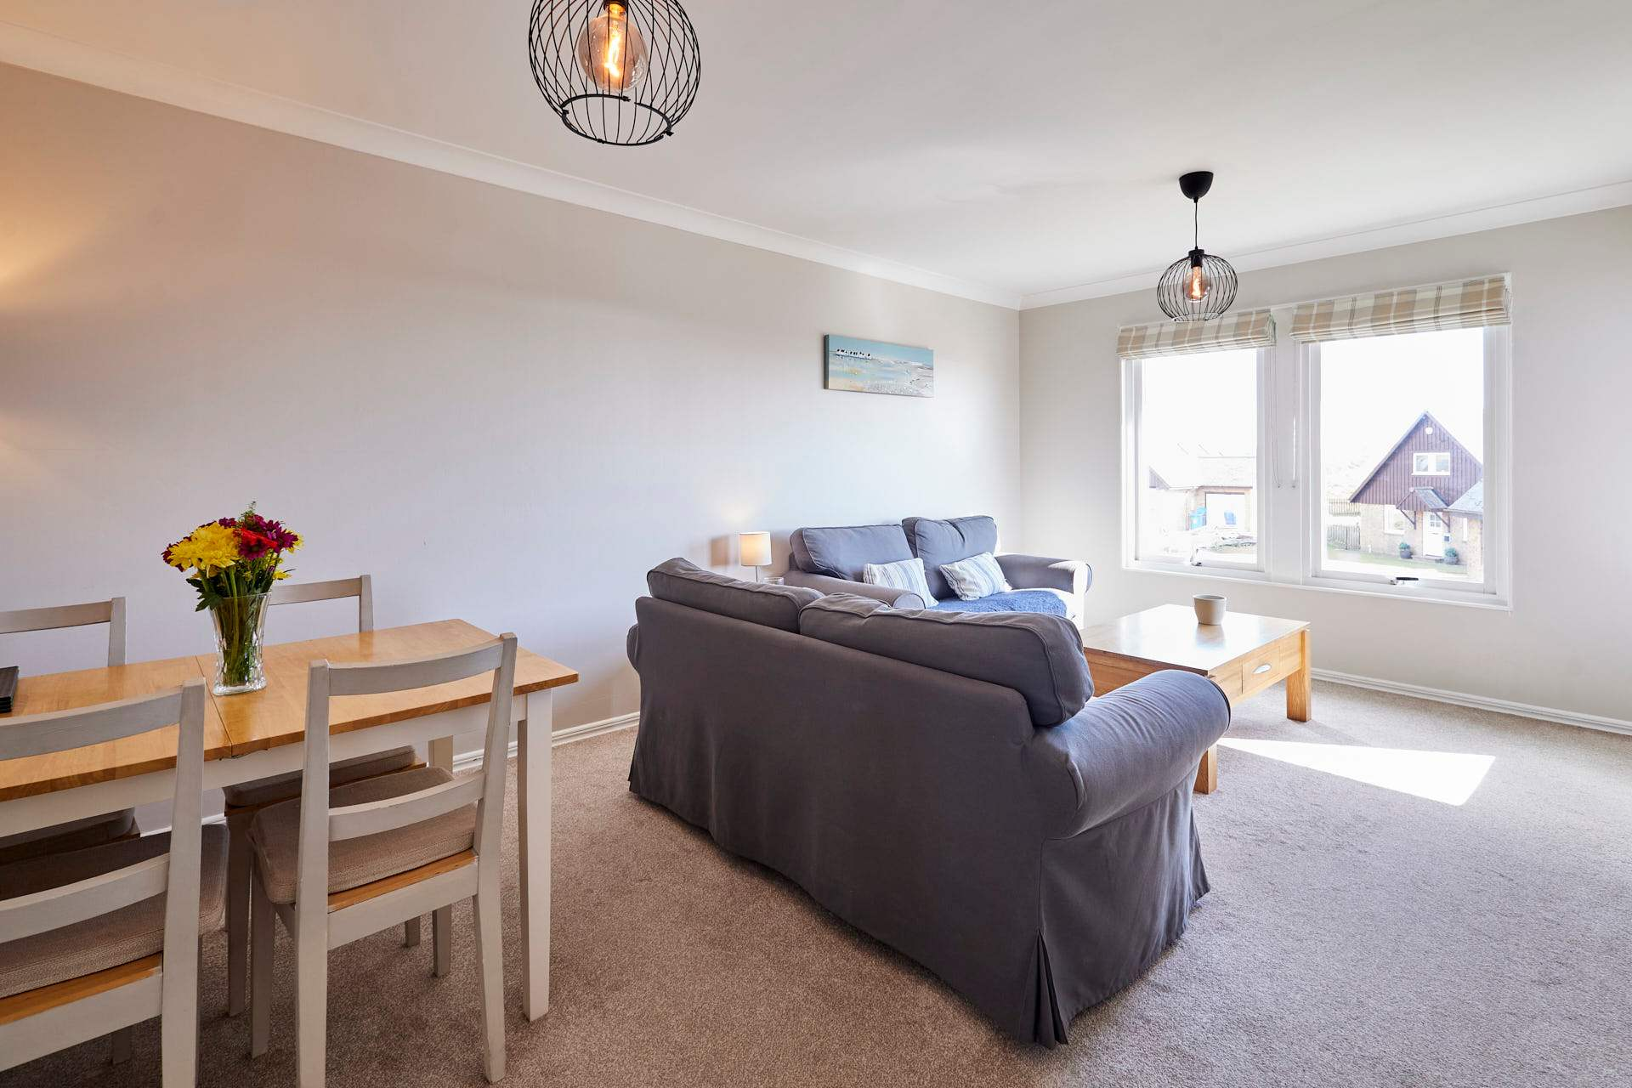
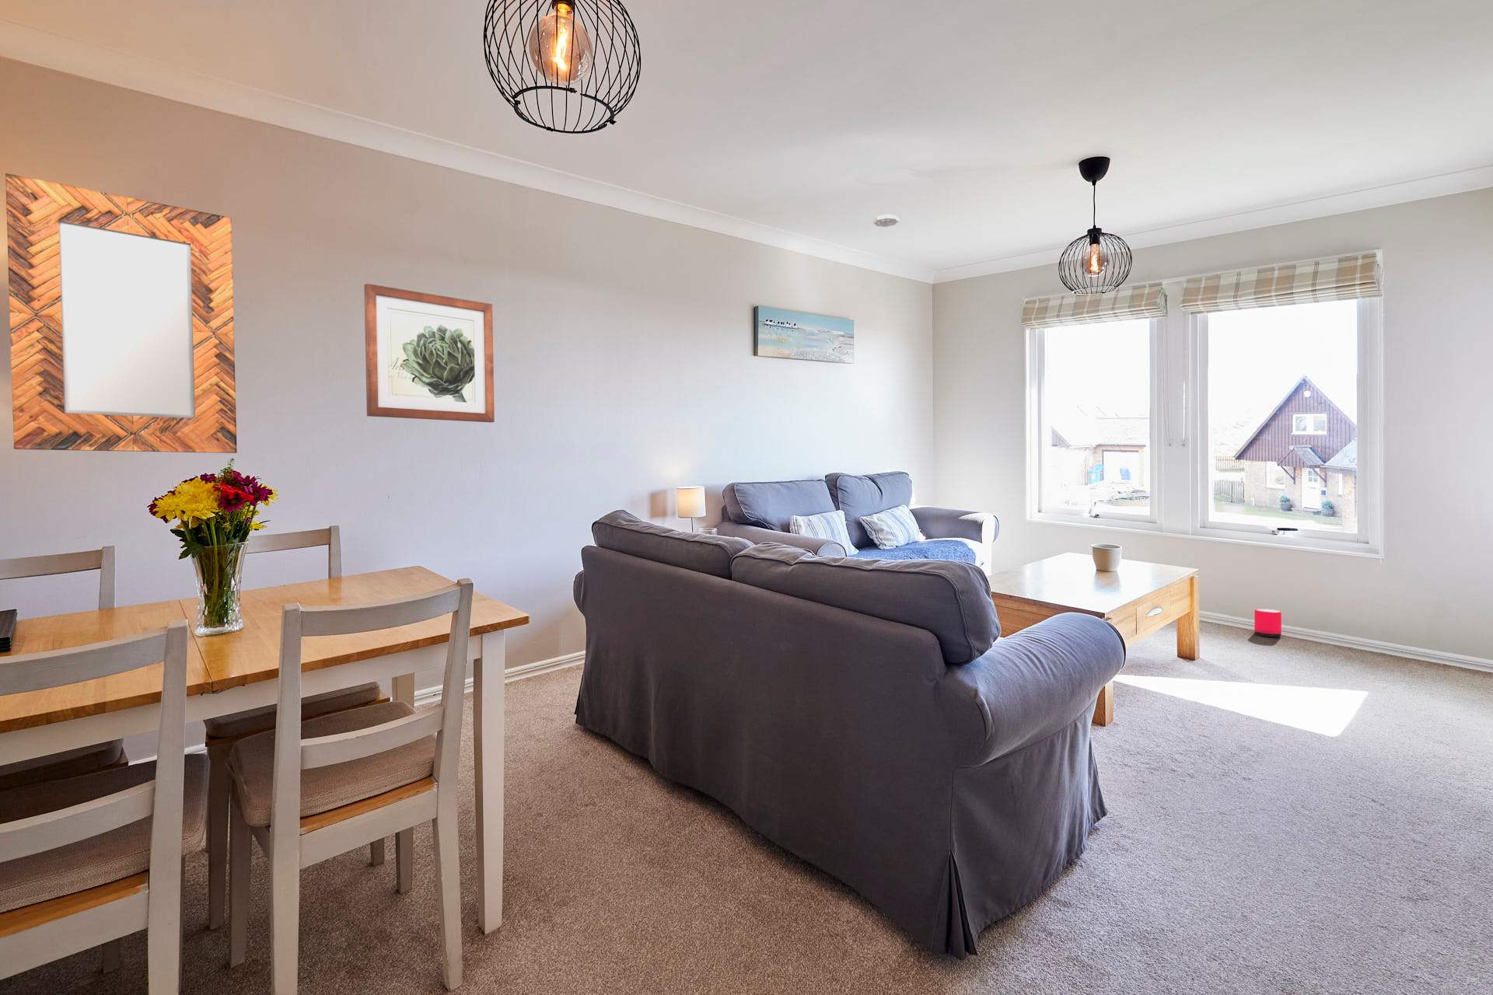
+ home mirror (131, 325)
+ smoke detector (885, 219)
+ speaker (1267, 622)
+ wall art (432, 356)
